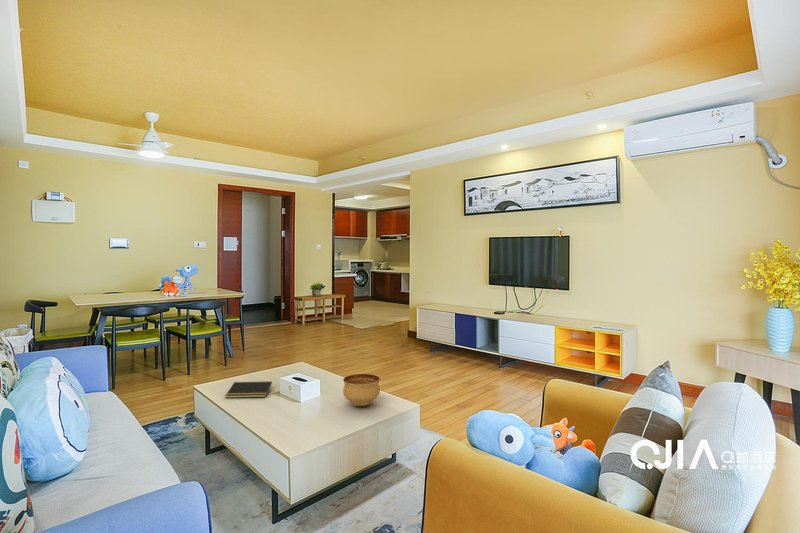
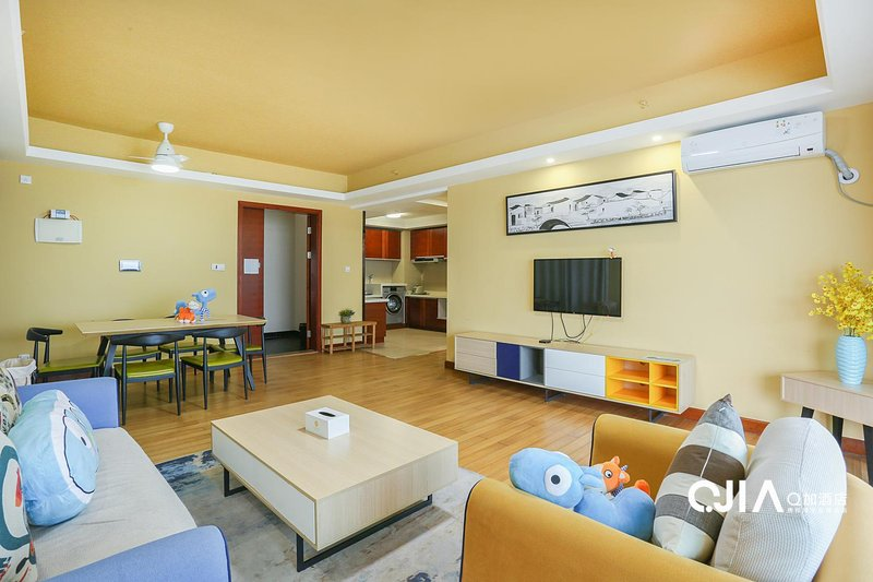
- notepad (249, 389)
- bowl (361, 392)
